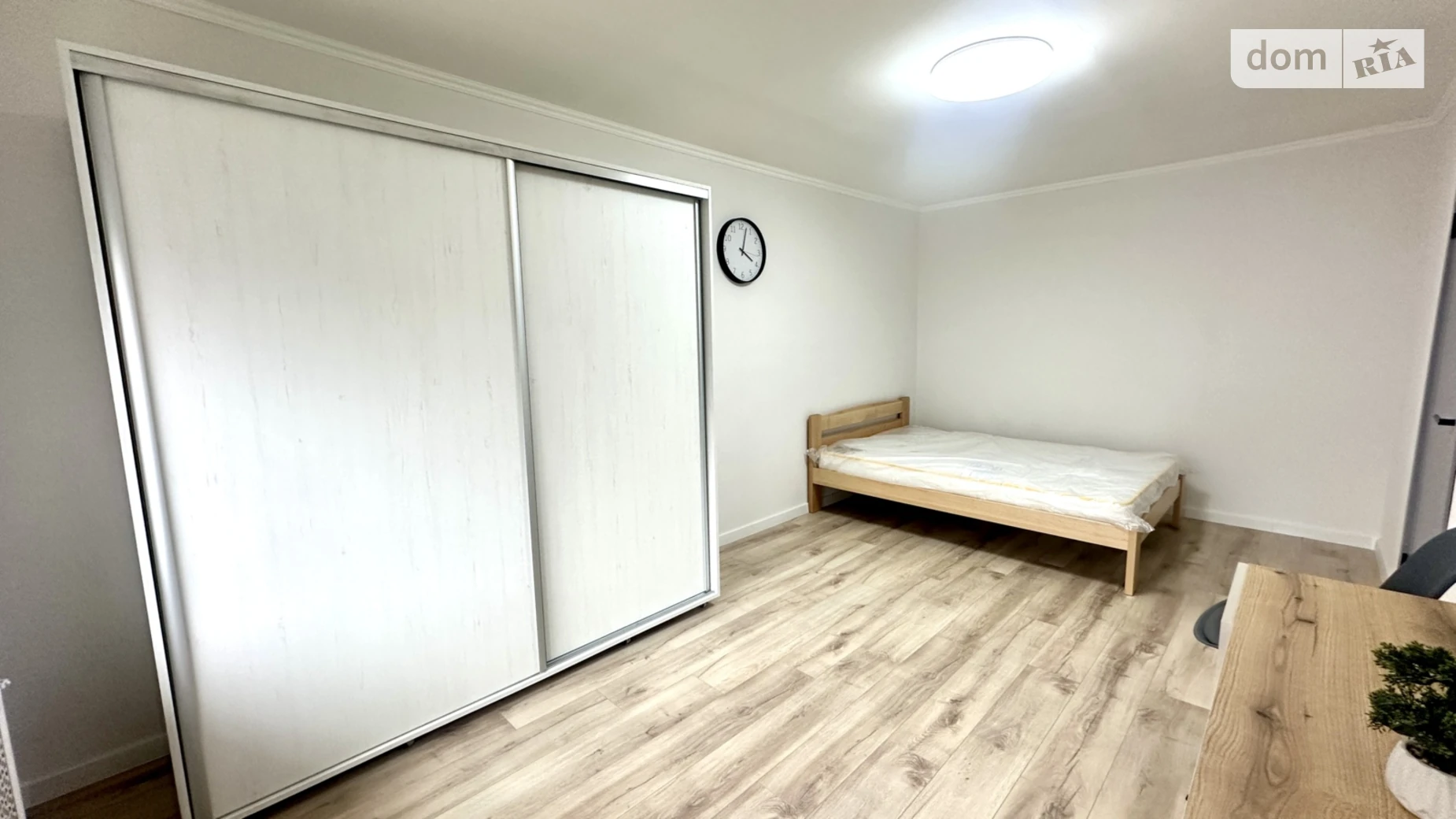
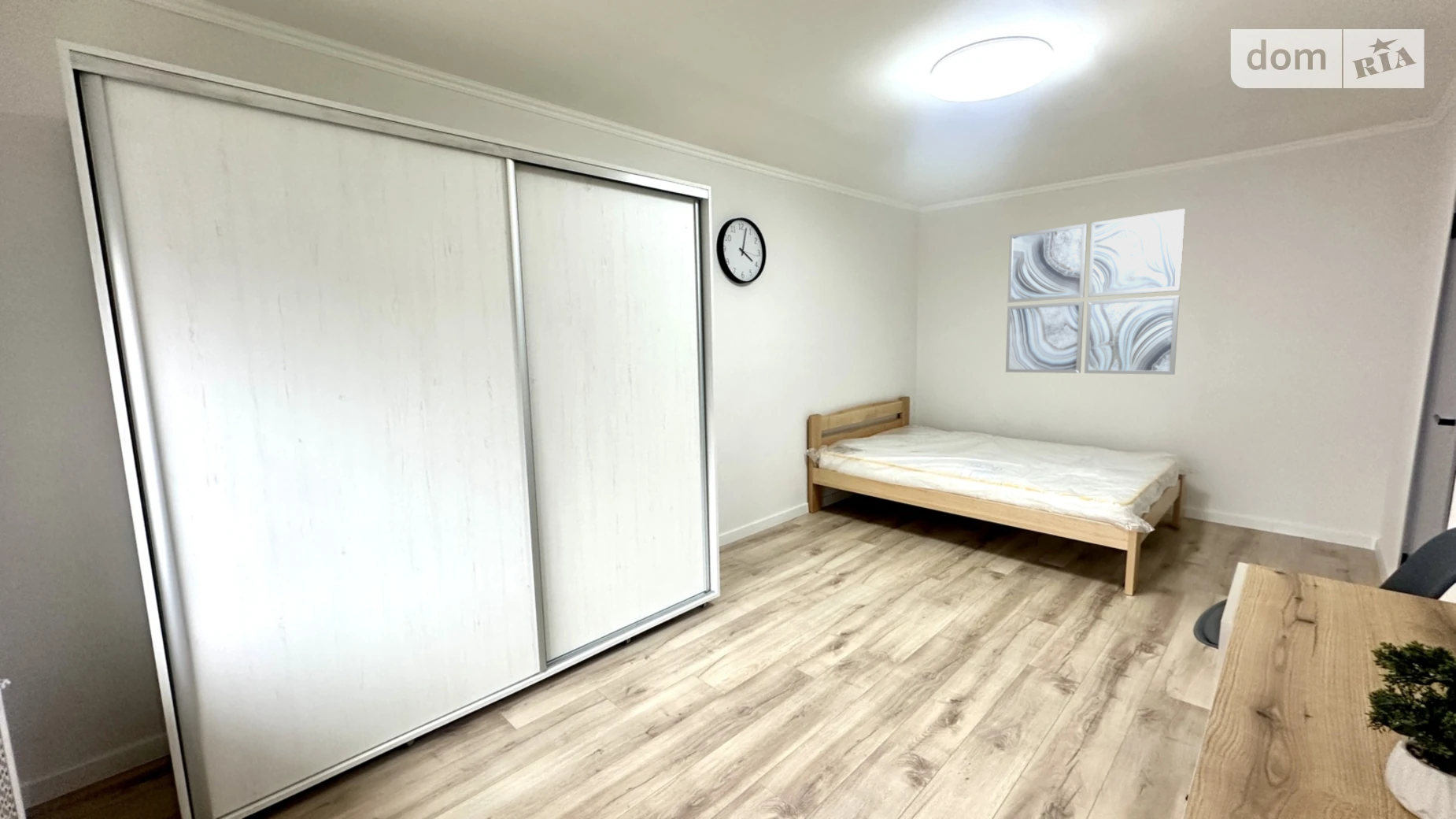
+ wall art (1088, 301)
